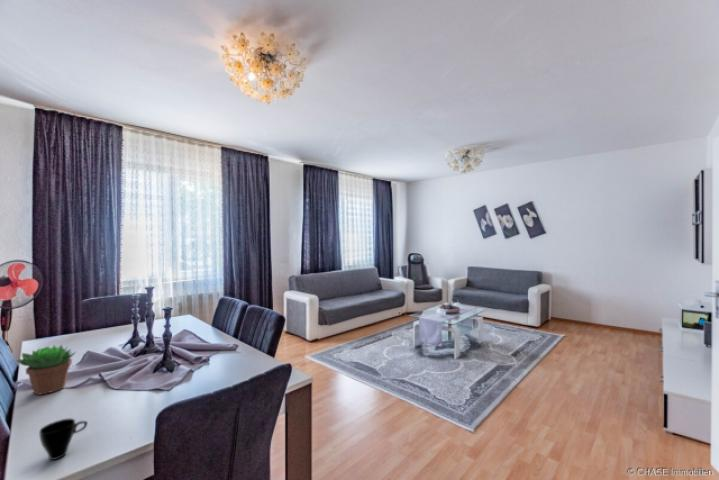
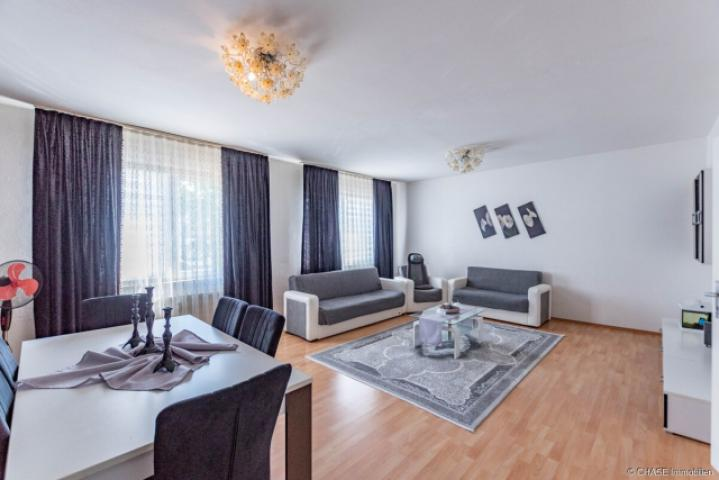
- cup (64, 438)
- succulent plant (47, 367)
